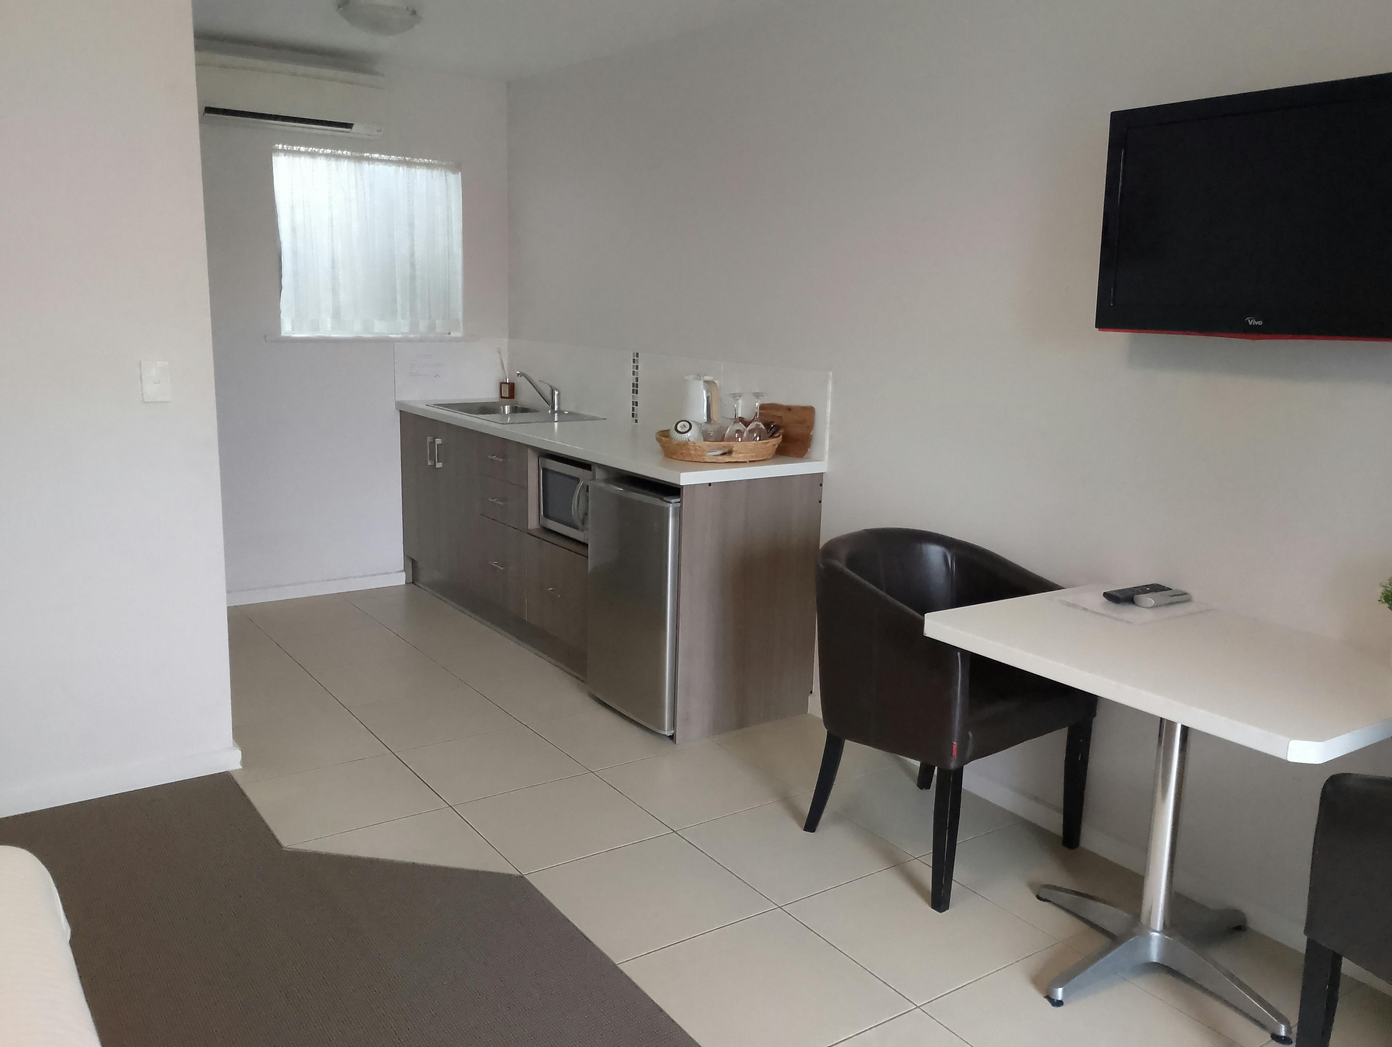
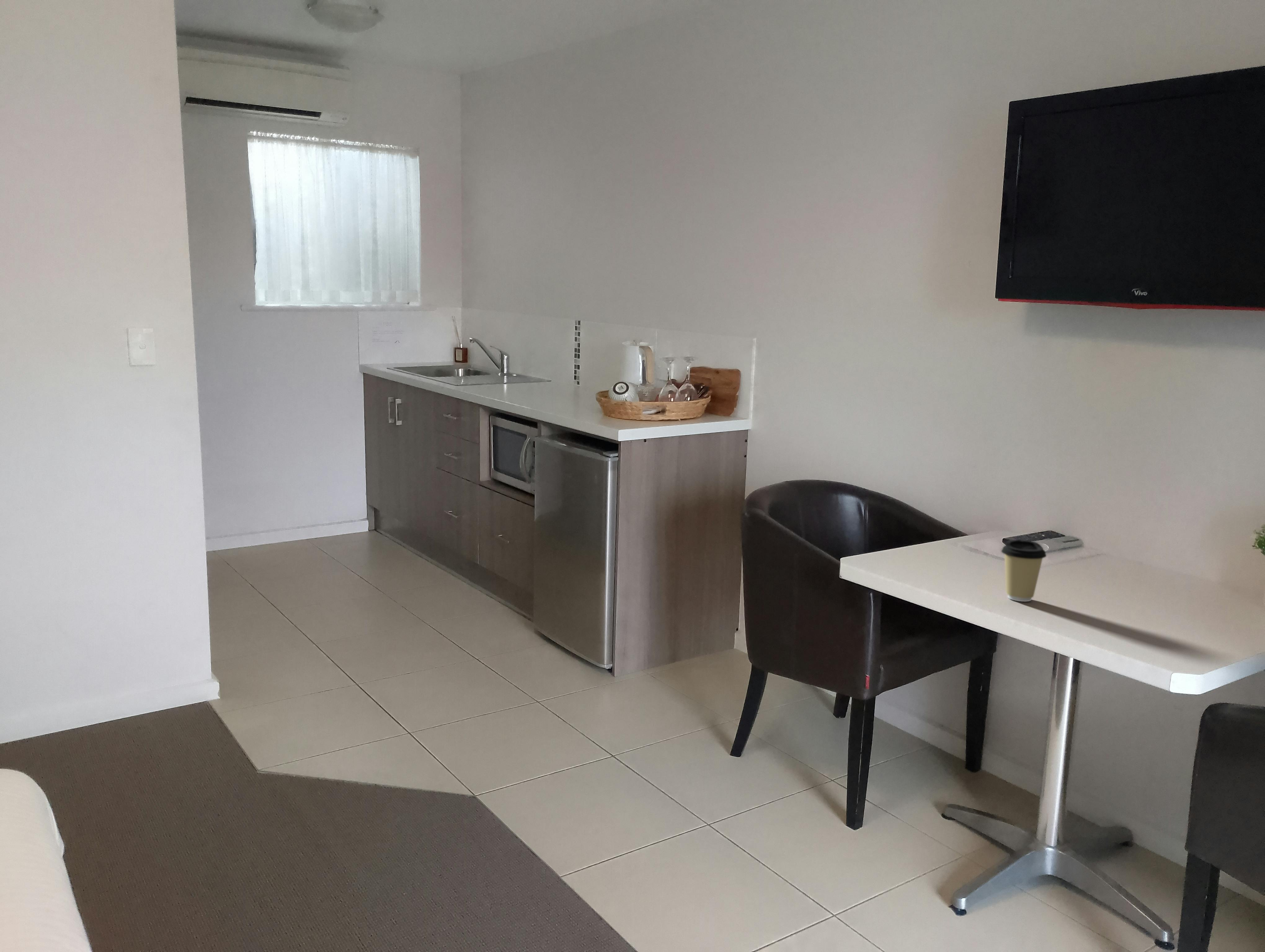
+ coffee cup (1022, 571)
